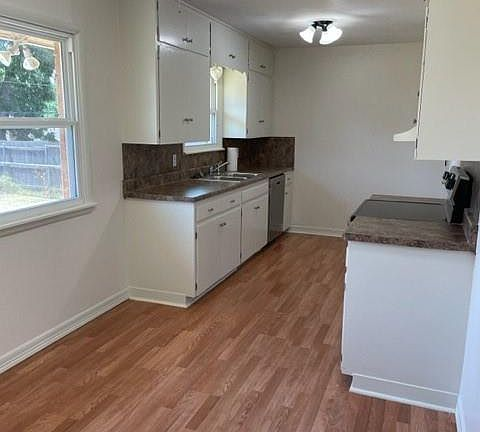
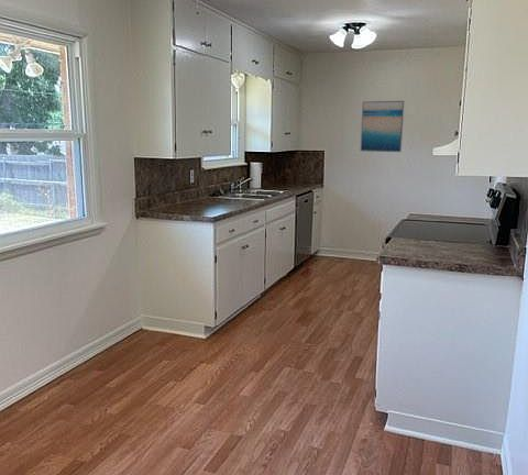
+ wall art (382, 126)
